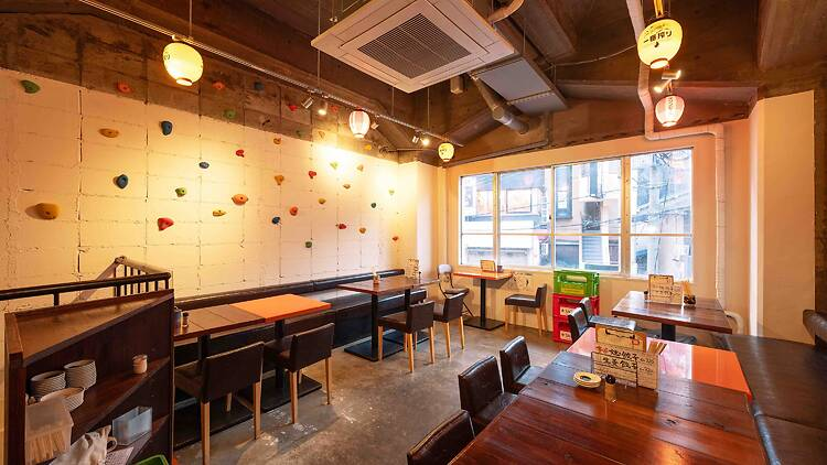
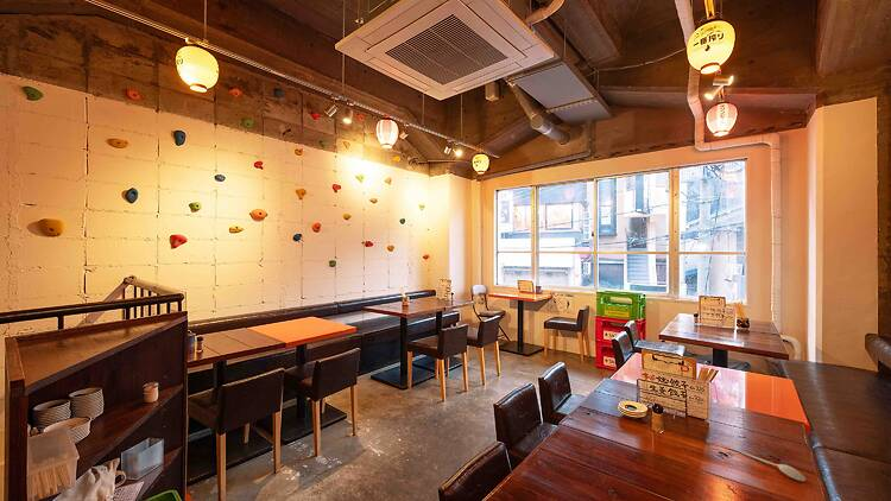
+ spoon (766, 461)
